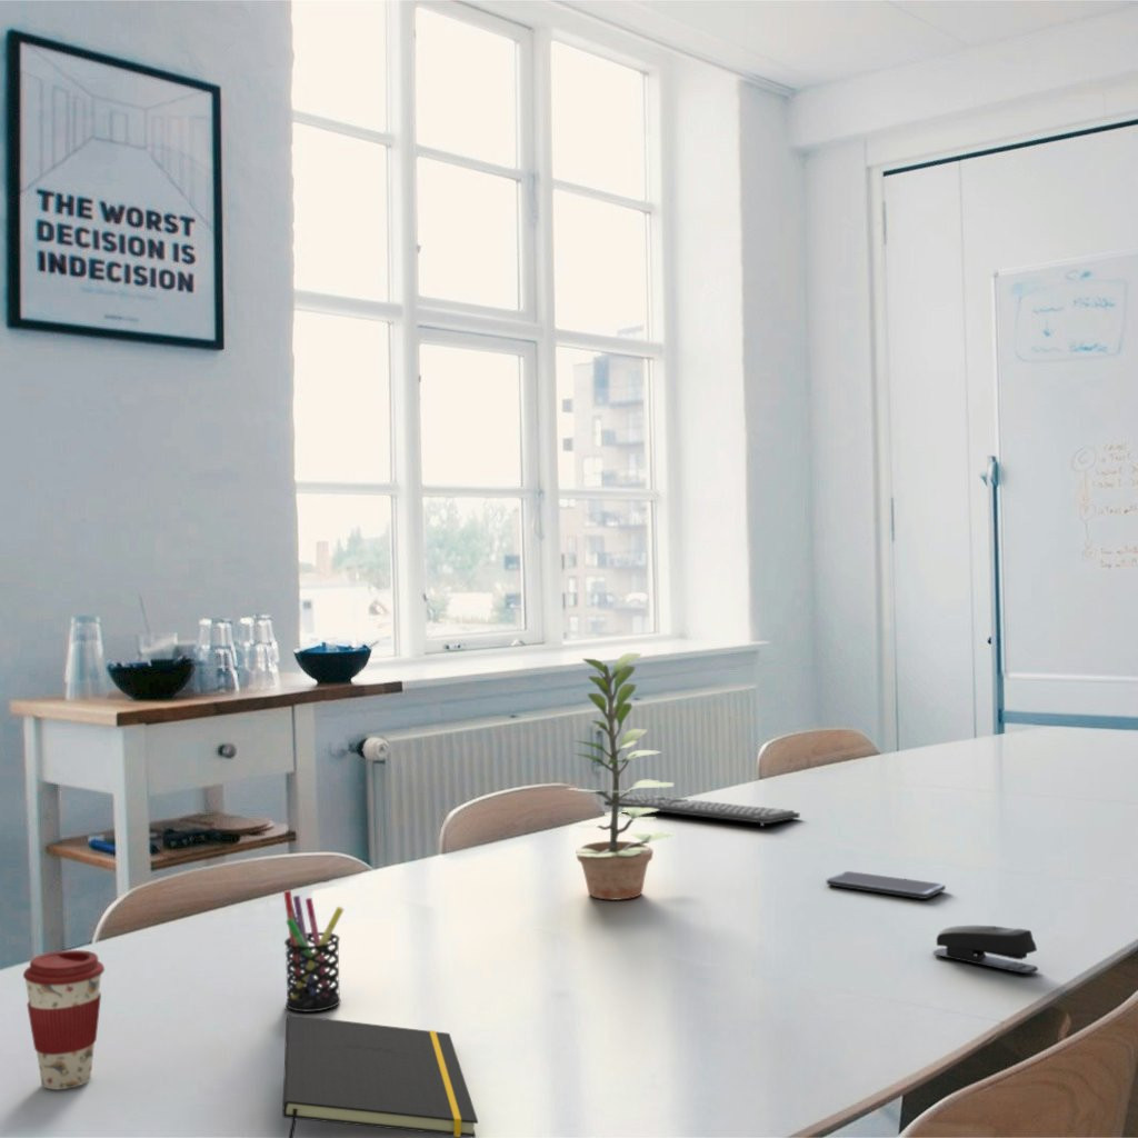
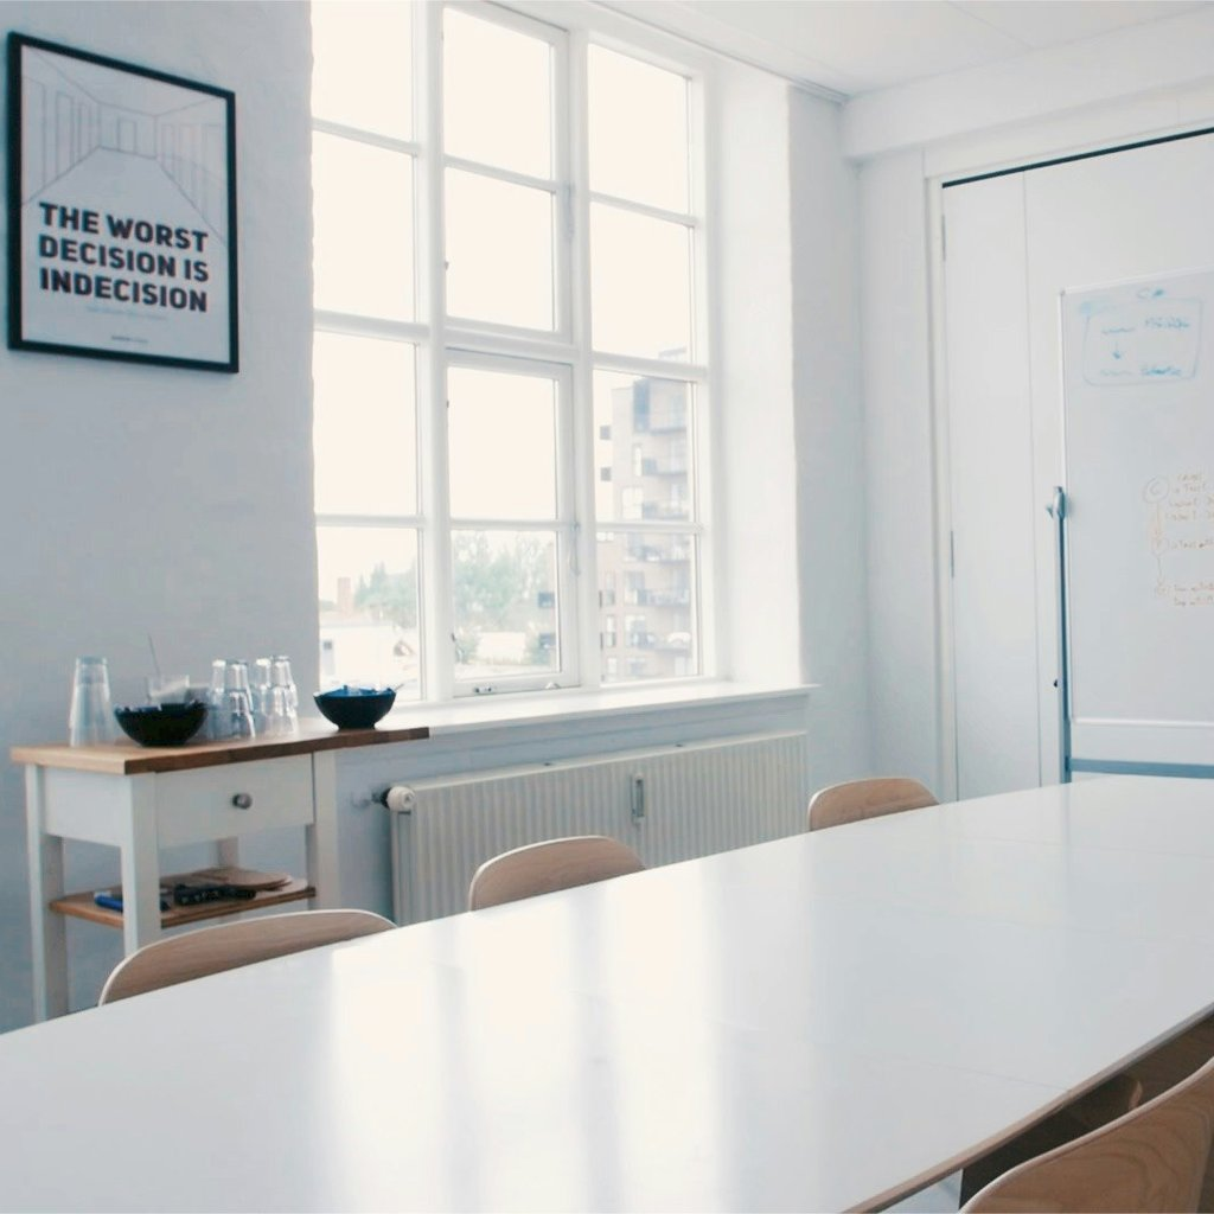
- keyboard (699, 807)
- notepad (375, 1070)
- coffee cup (64, 1019)
- smartphone (885, 885)
- stapler (984, 942)
- pen holder (306, 949)
- plant (620, 772)
